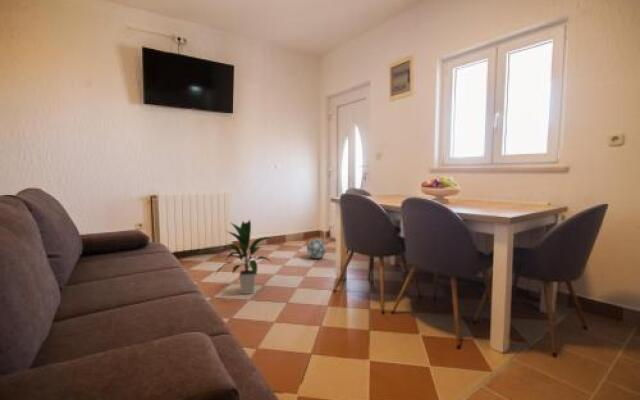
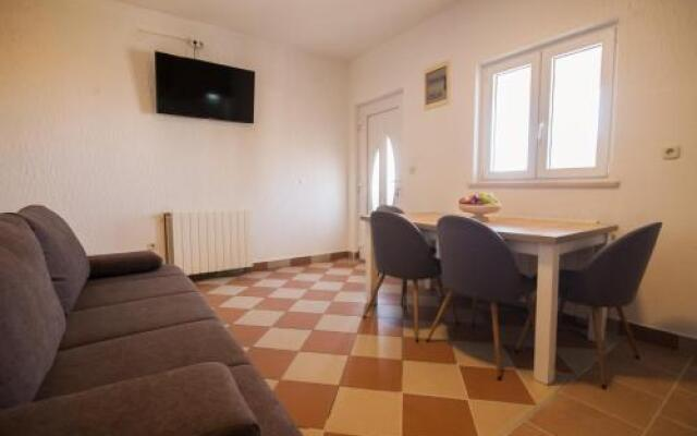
- indoor plant (245, 254)
- ball (316, 248)
